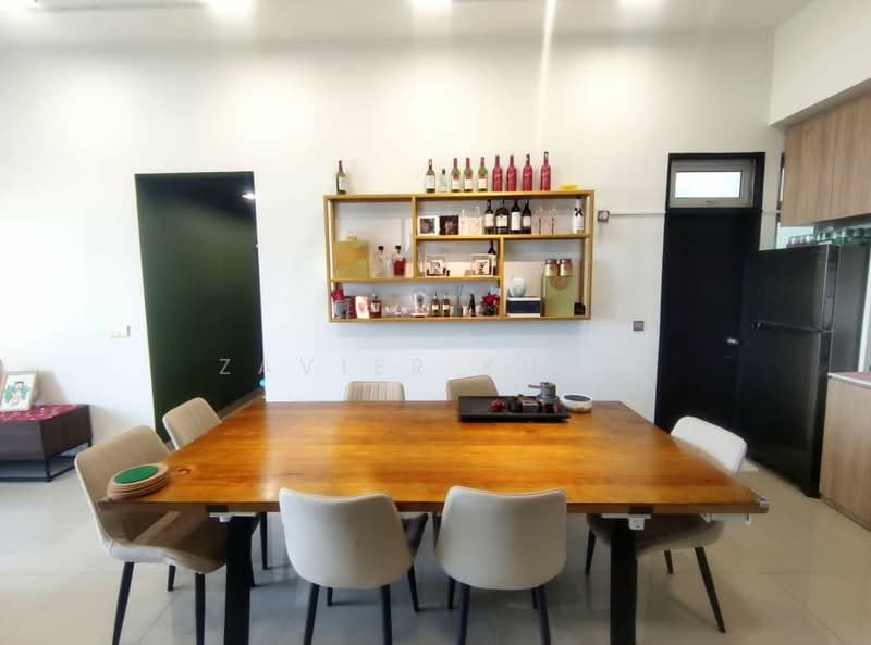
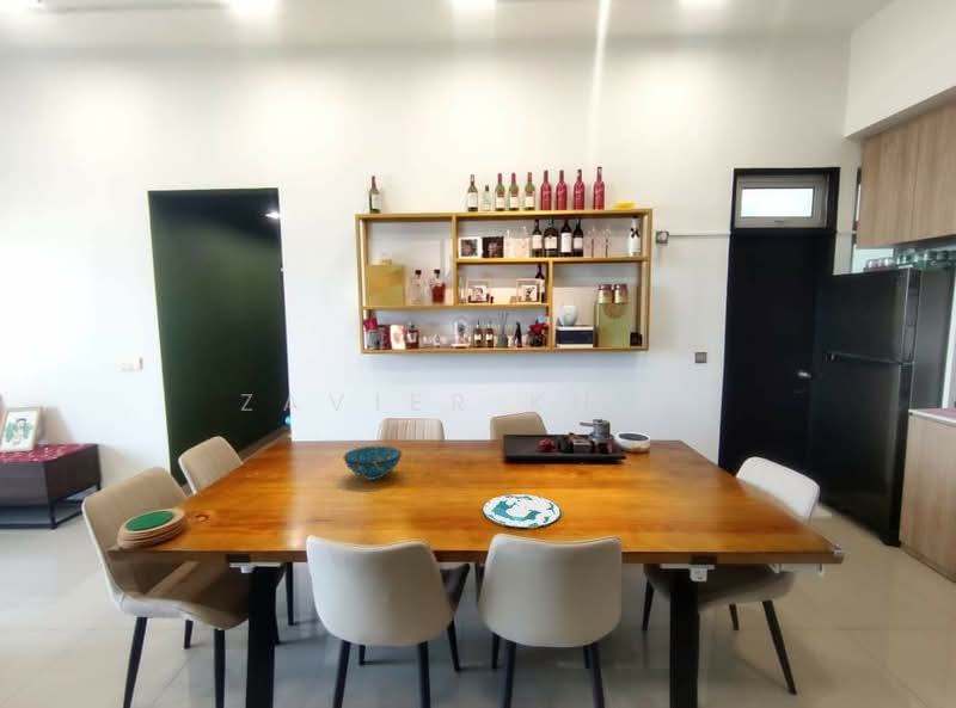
+ decorative bowl (373, 464)
+ plate (521, 505)
